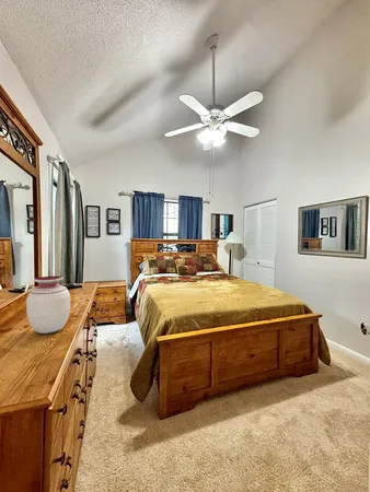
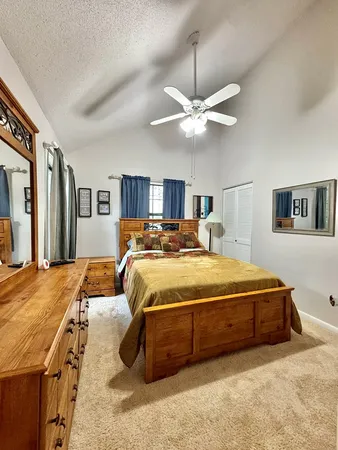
- vase (49, 304)
